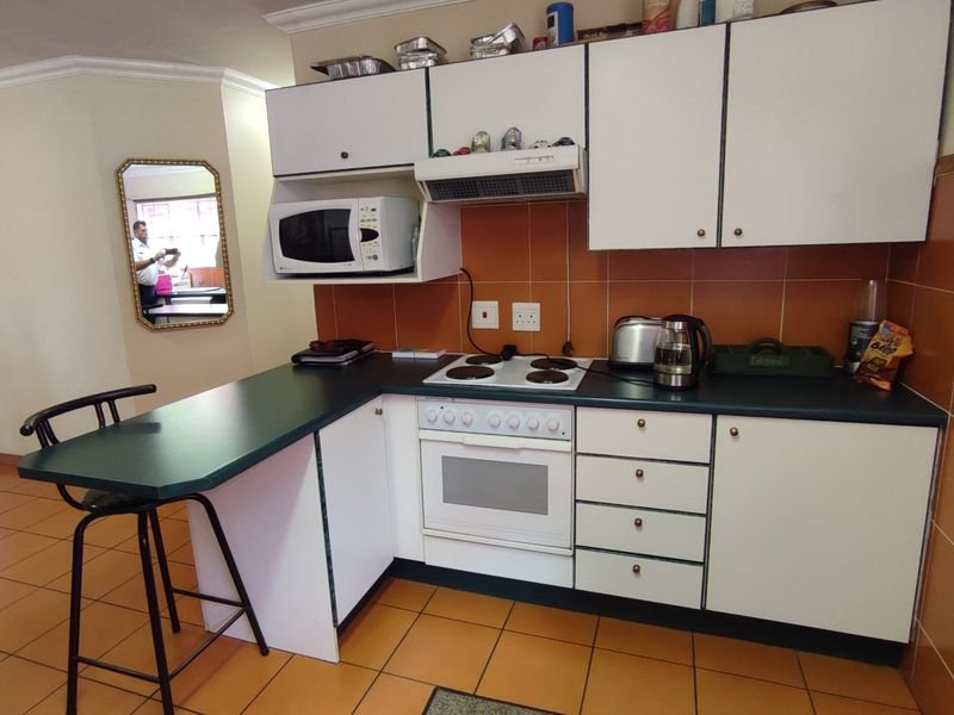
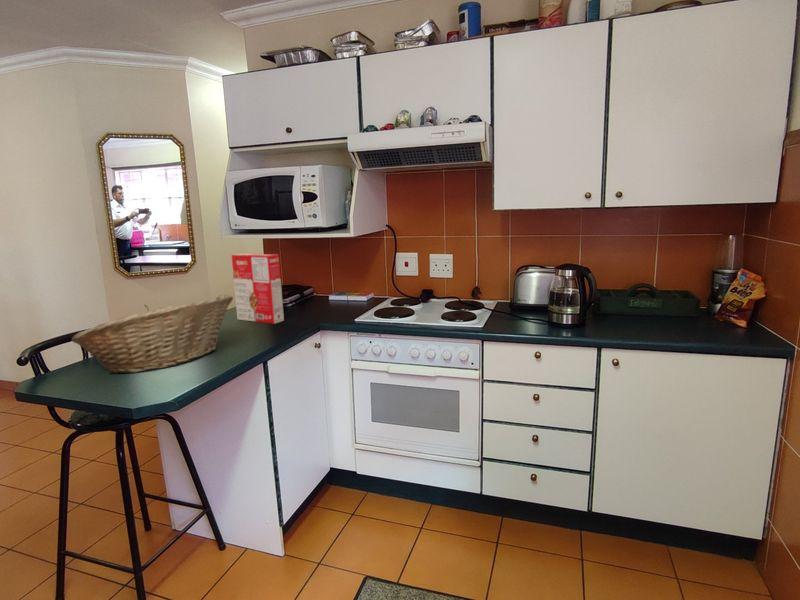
+ cereal box (257, 287)
+ fruit basket (161, 328)
